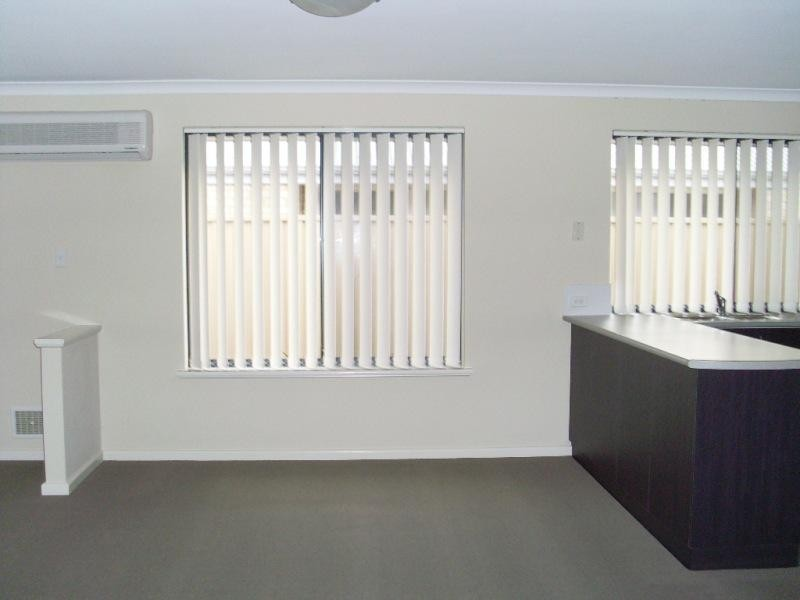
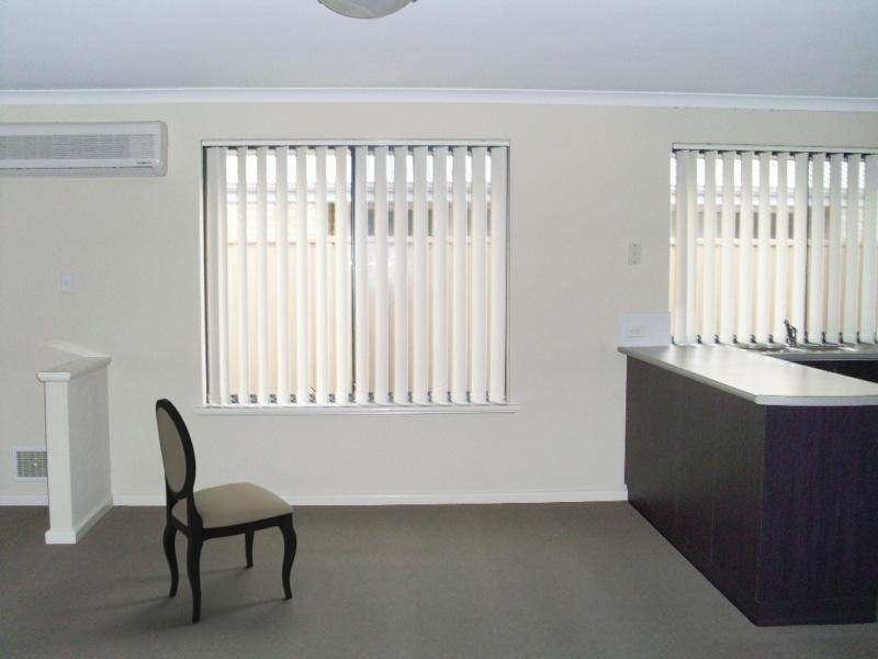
+ dining chair (221, 494)
